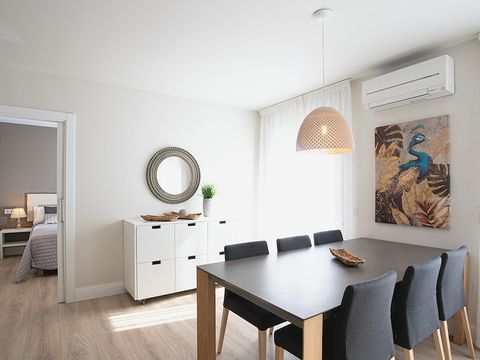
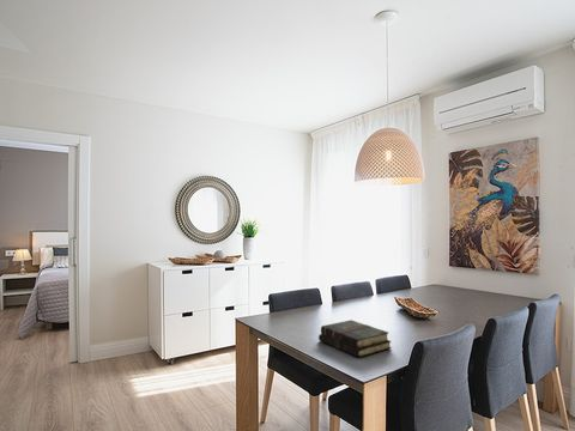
+ book (353, 336)
